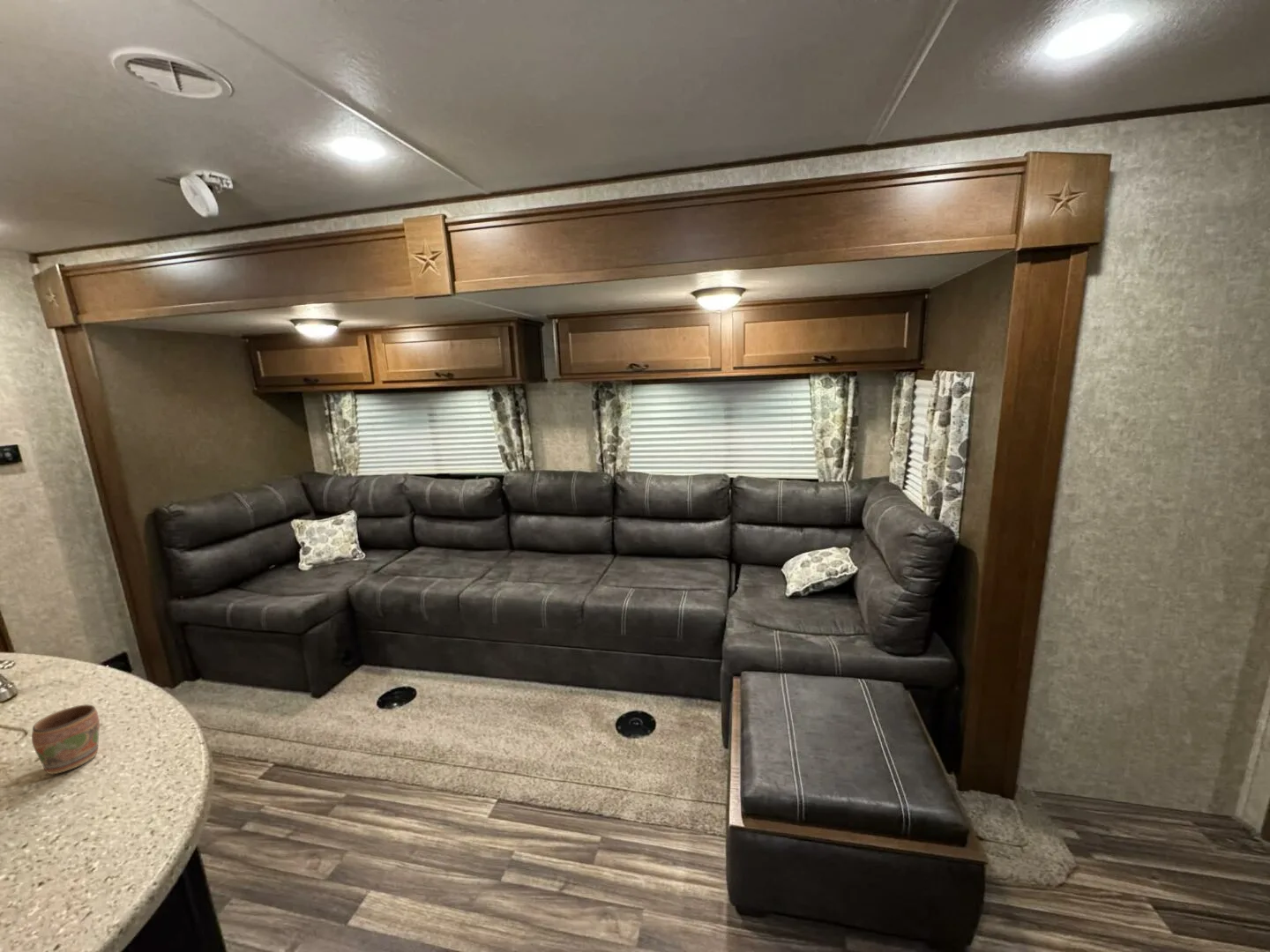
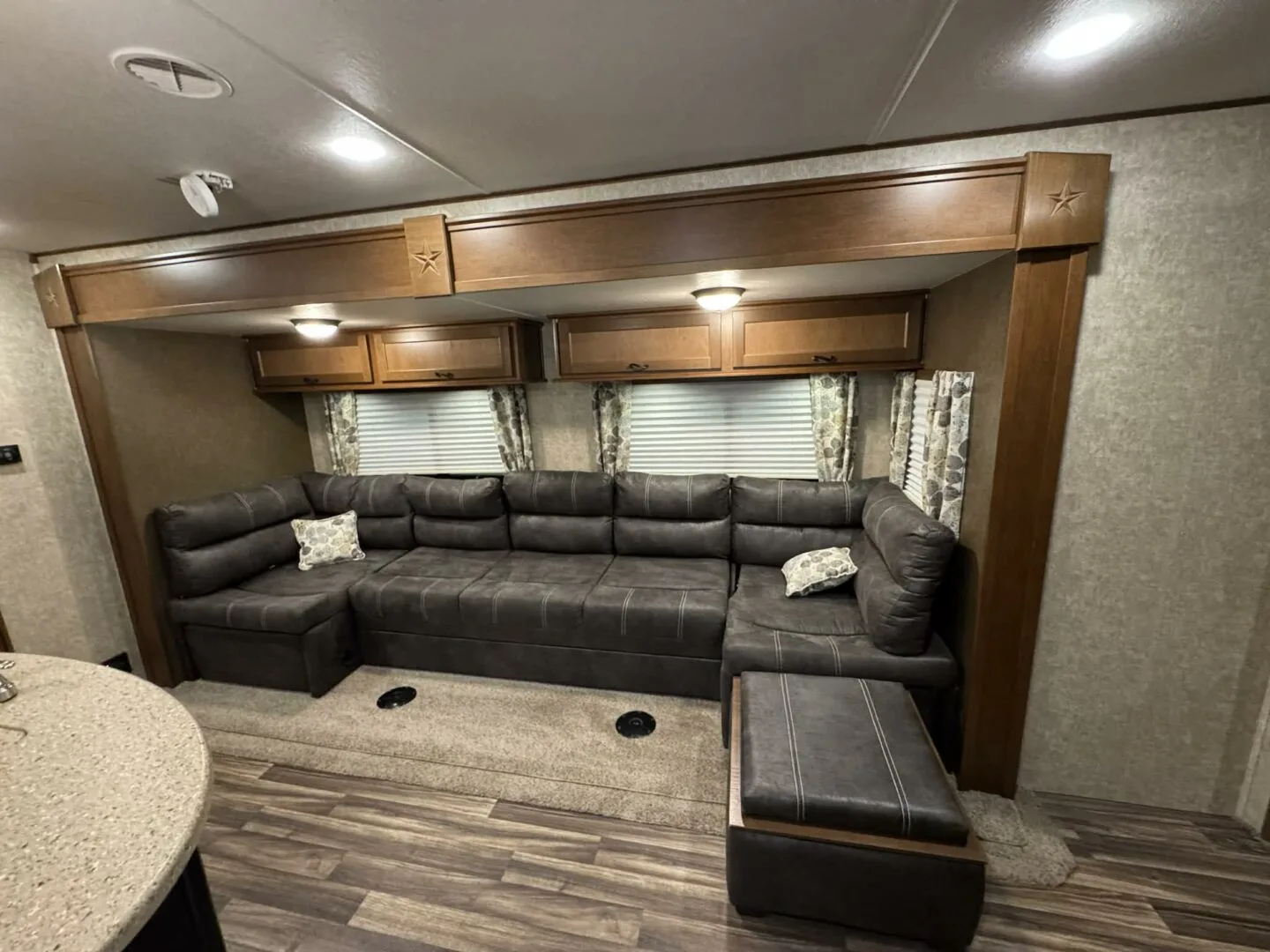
- mug (69, 738)
